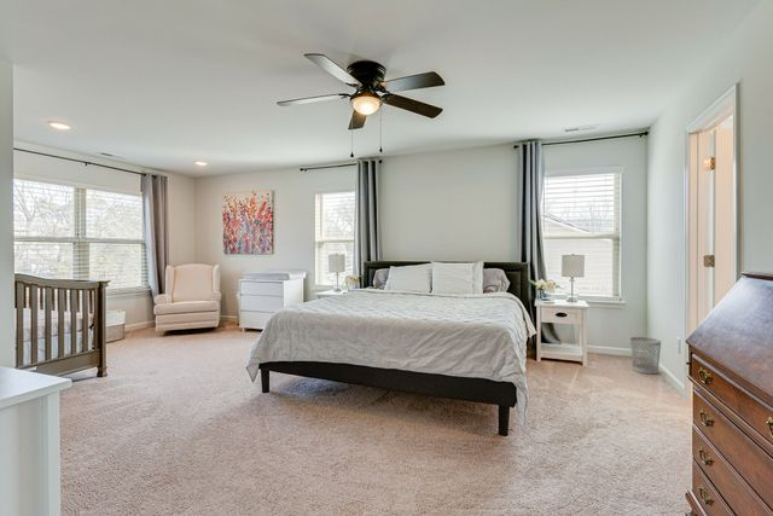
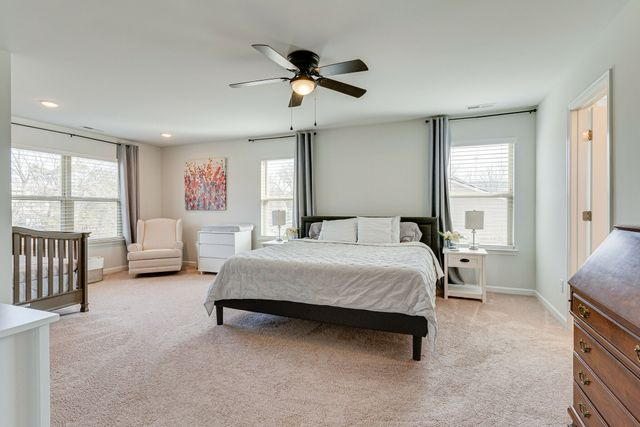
- wastebasket (645, 354)
